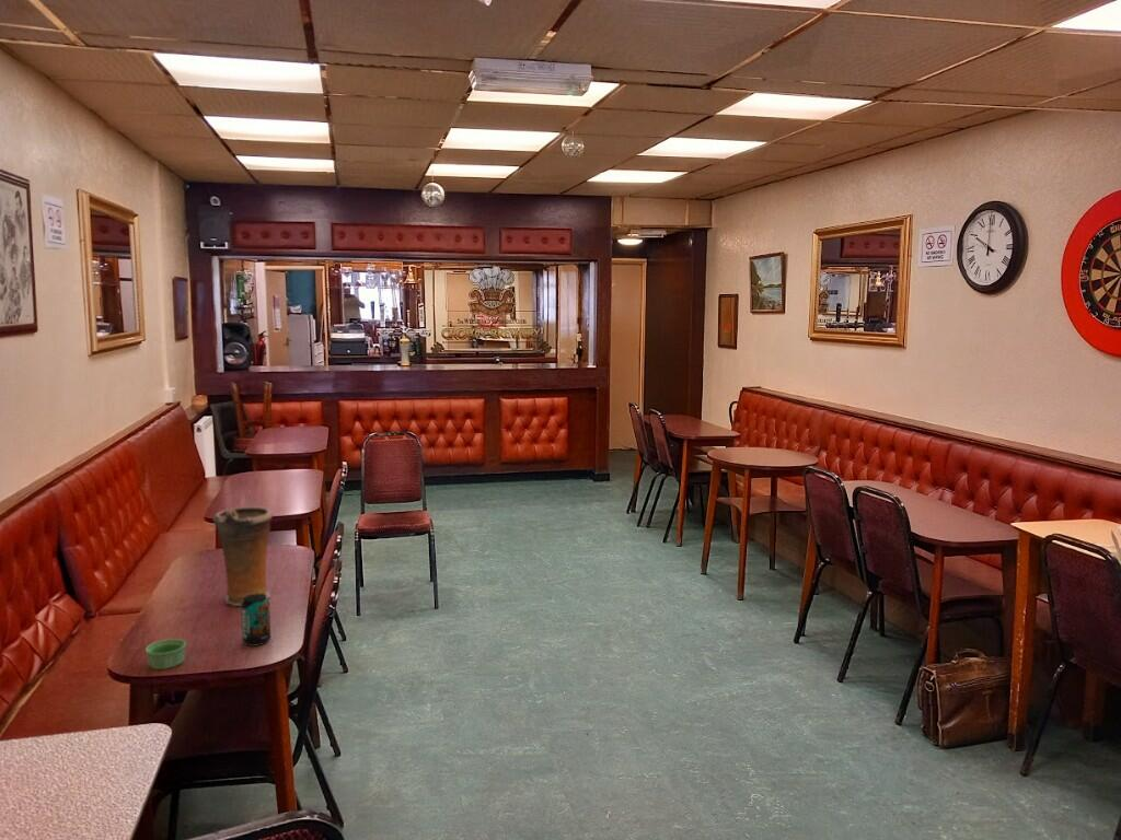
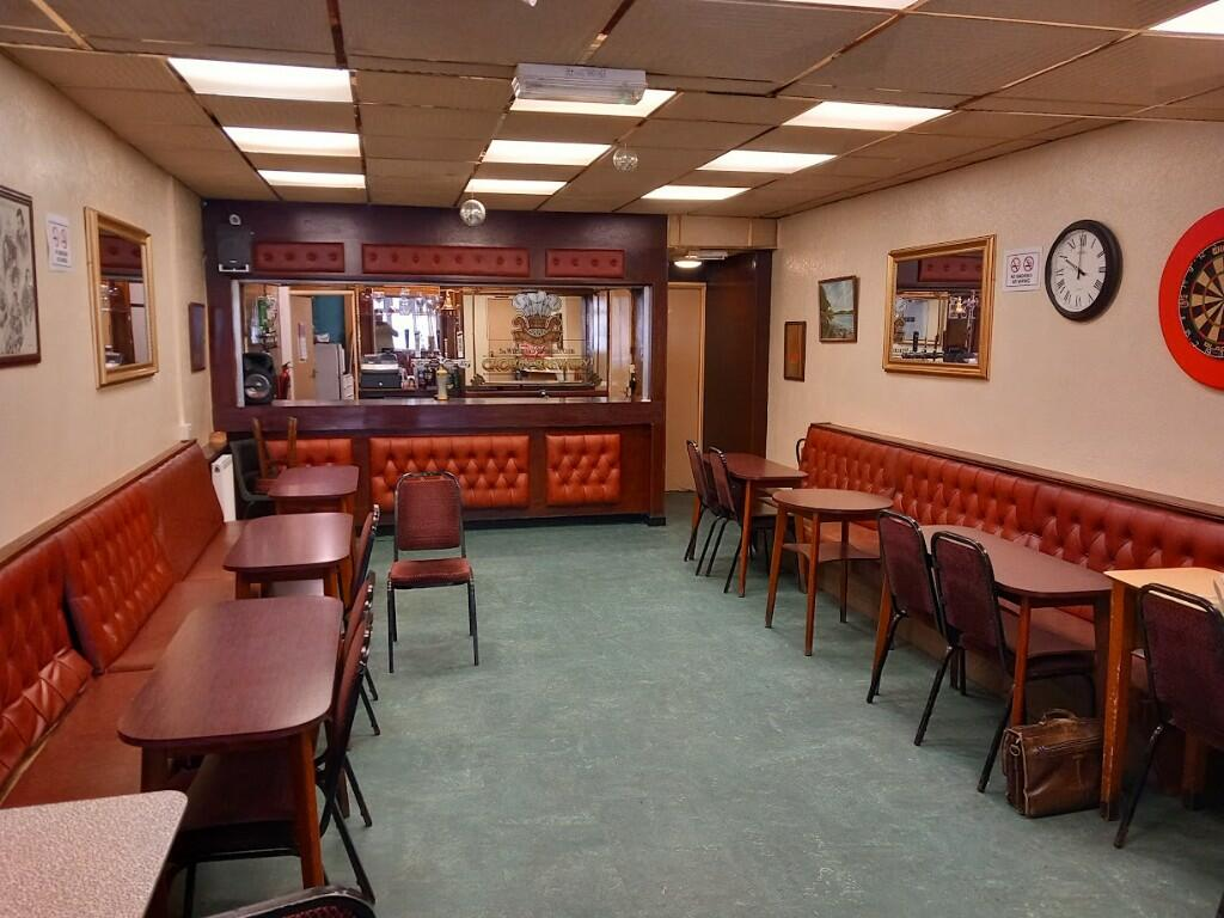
- beverage can (255, 619)
- vase (242, 549)
- ramekin (166, 654)
